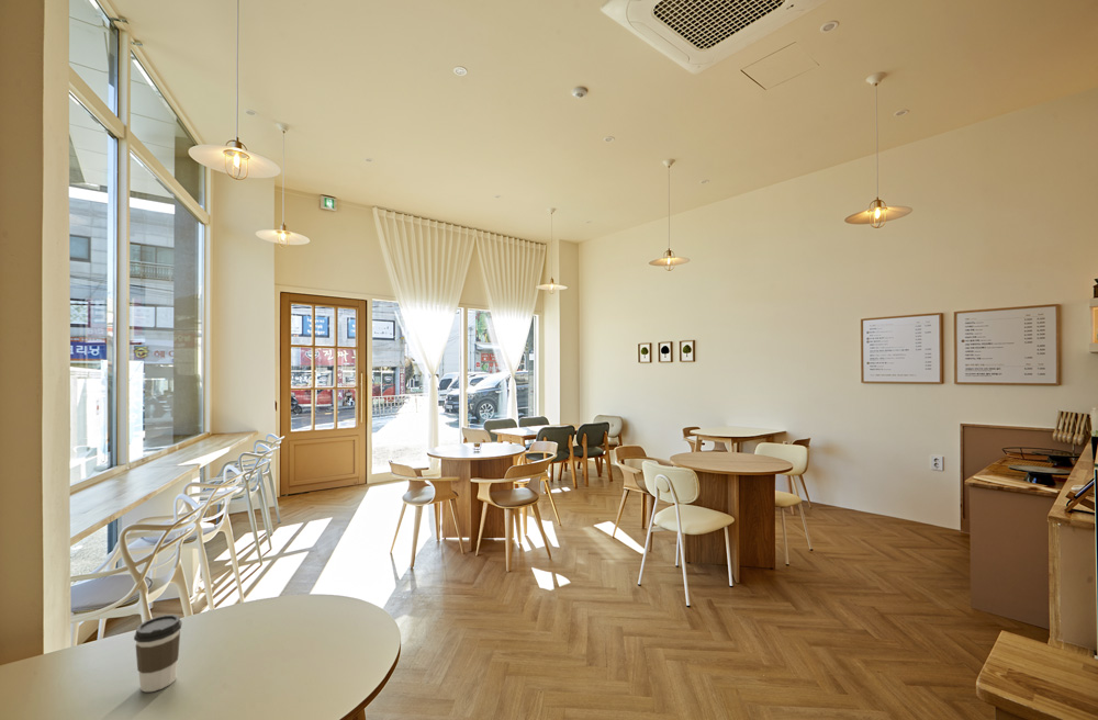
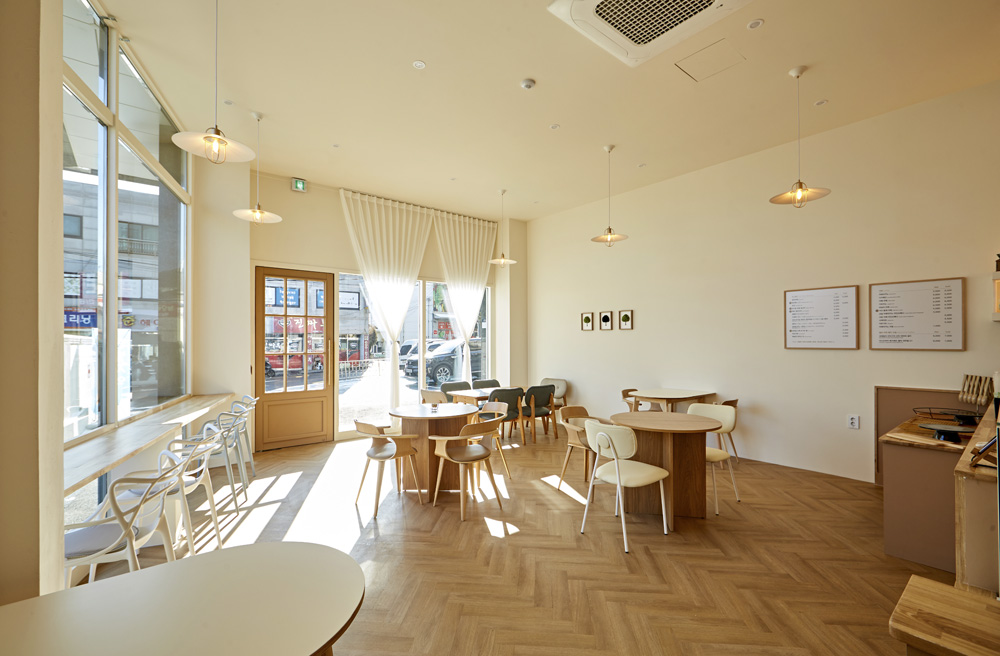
- coffee cup (158, 652)
